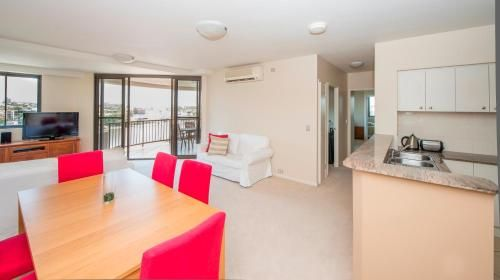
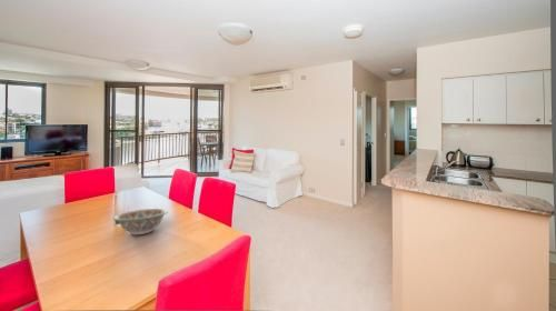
+ decorative bowl (141, 222)
